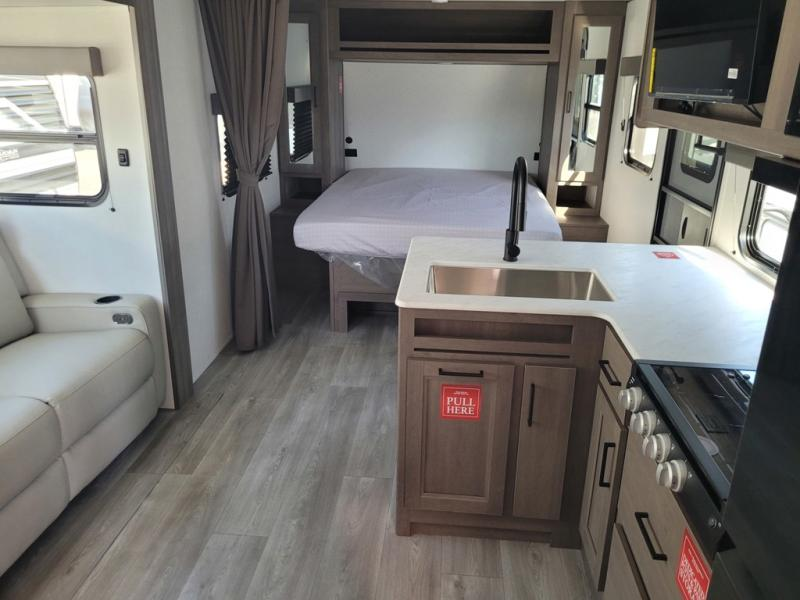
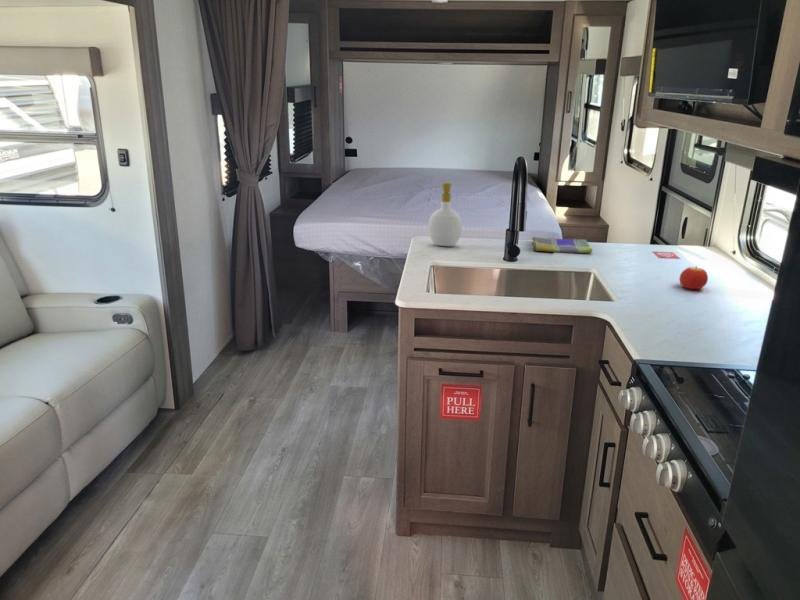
+ dish towel (560, 244)
+ soap bottle (445, 214)
+ fruit (693, 276)
